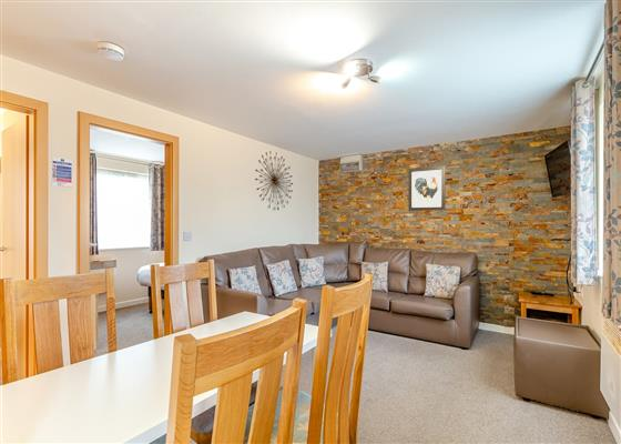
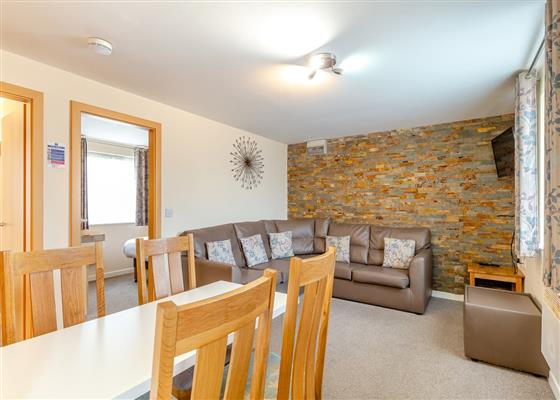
- wall art (426, 189)
